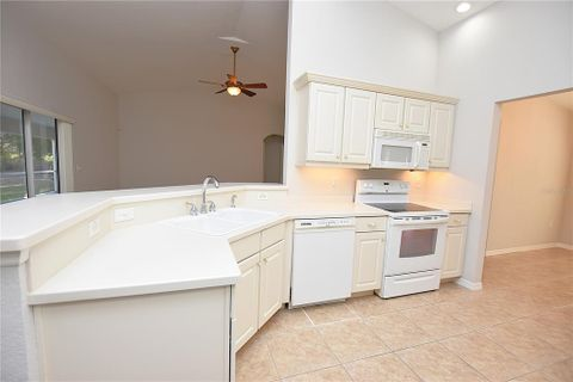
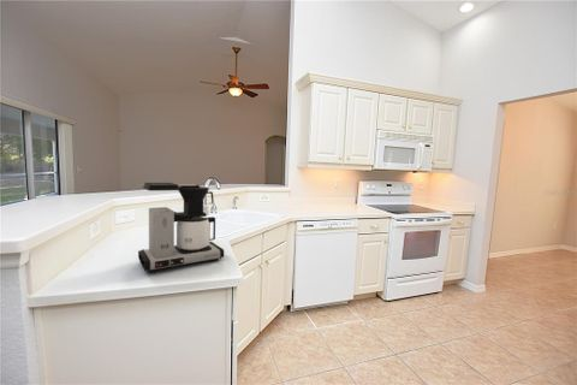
+ coffee maker (182, 223)
